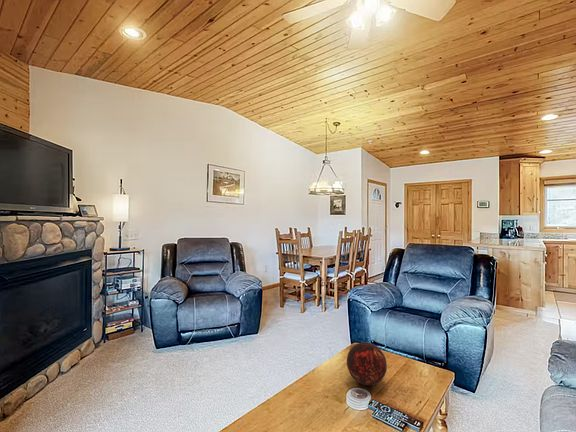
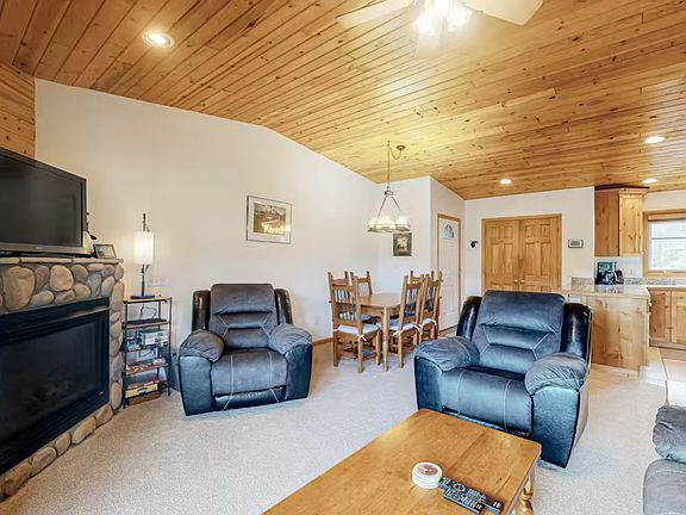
- decorative orb (366, 363)
